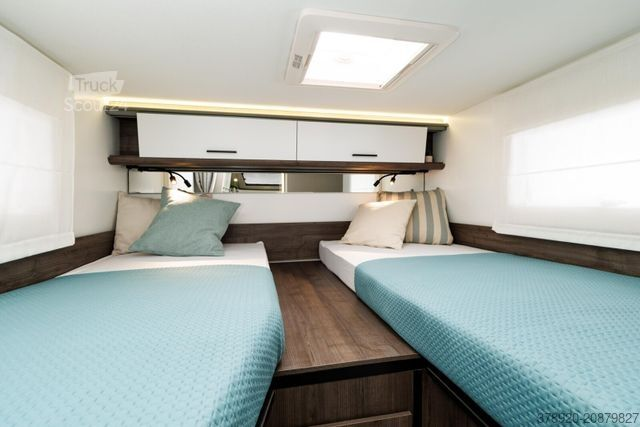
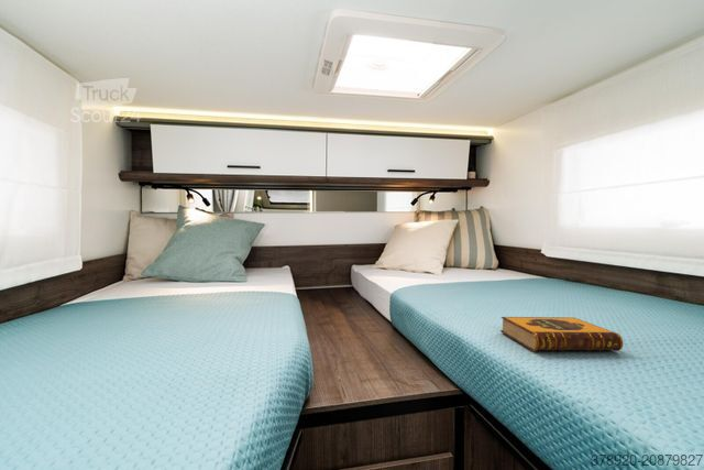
+ hardback book (557, 334)
